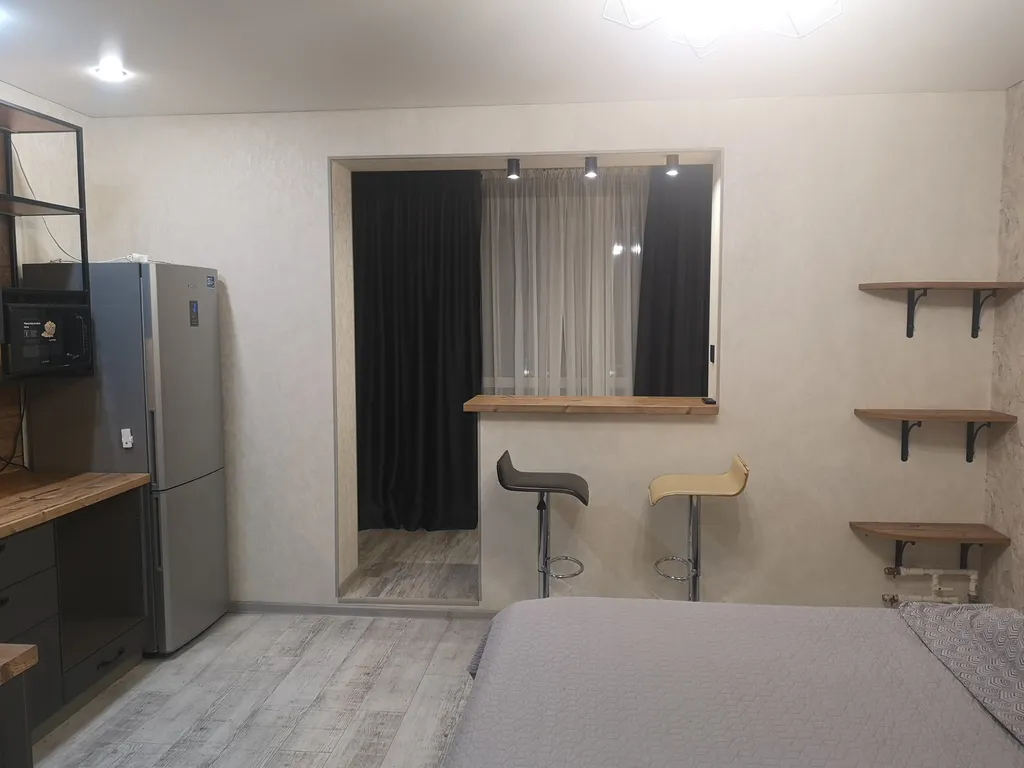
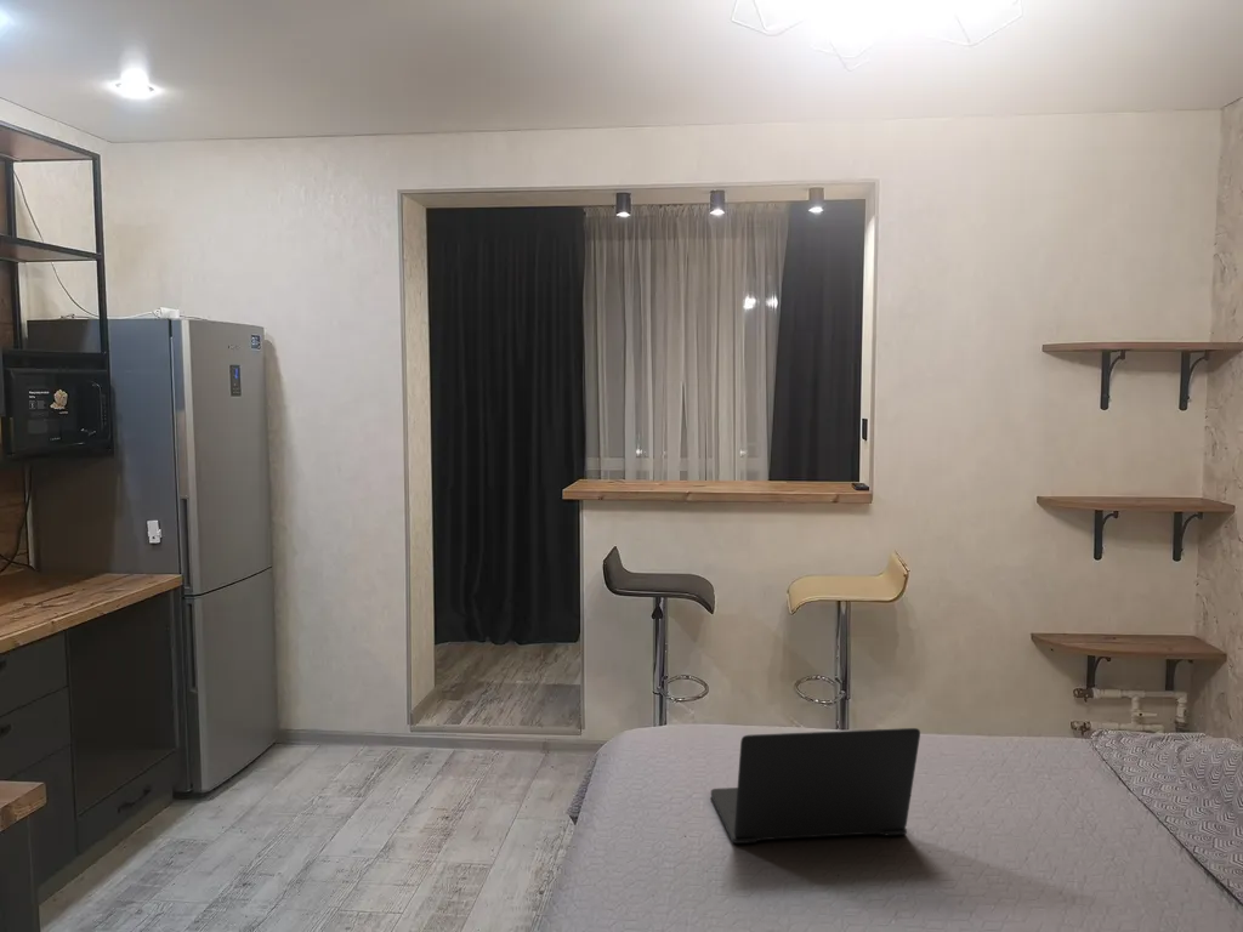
+ laptop (807, 763)
